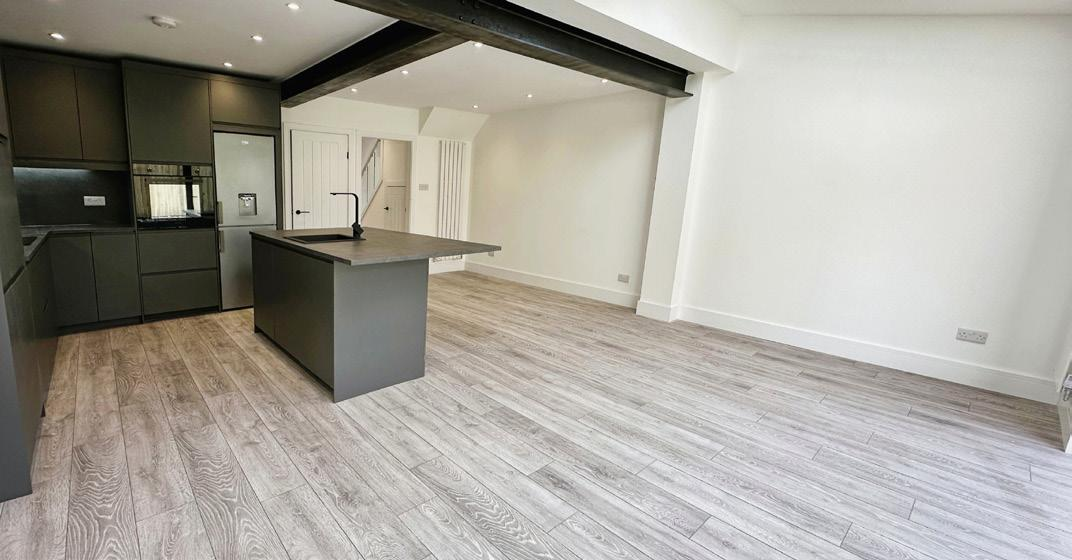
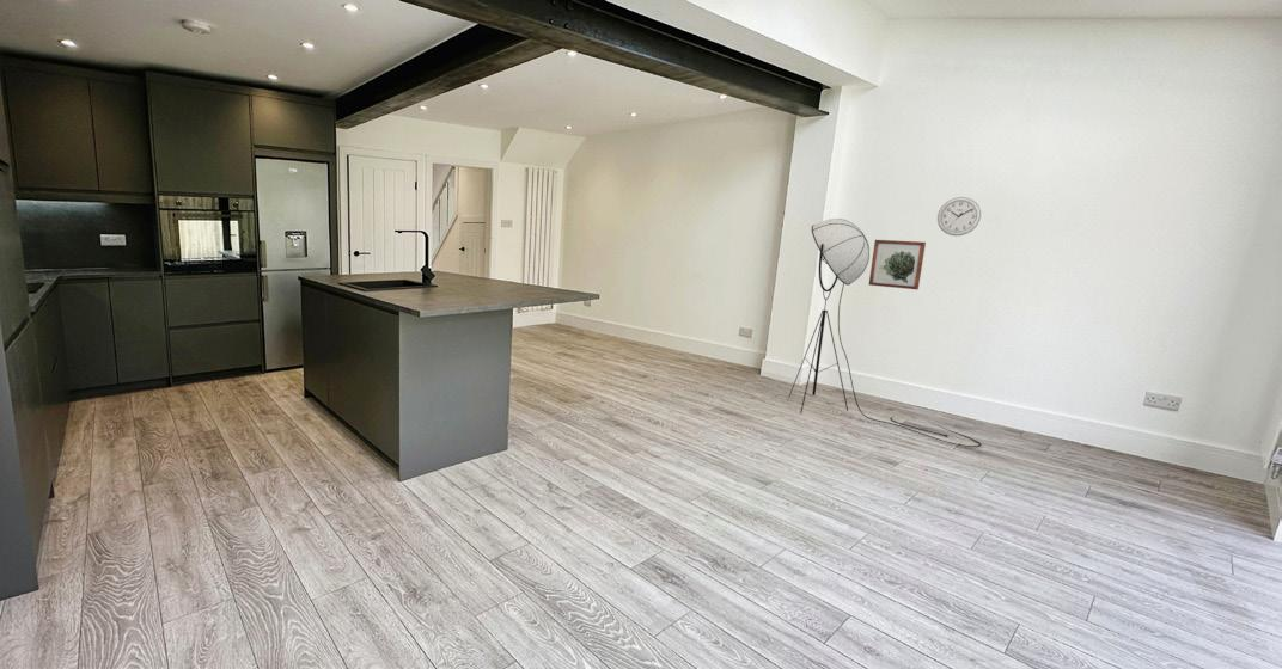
+ floor lamp (838, 323)
+ wall clock (958, 216)
+ wall art (896, 264)
